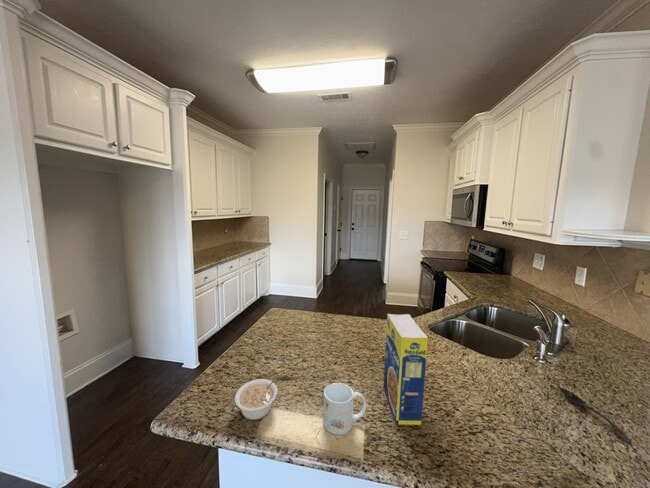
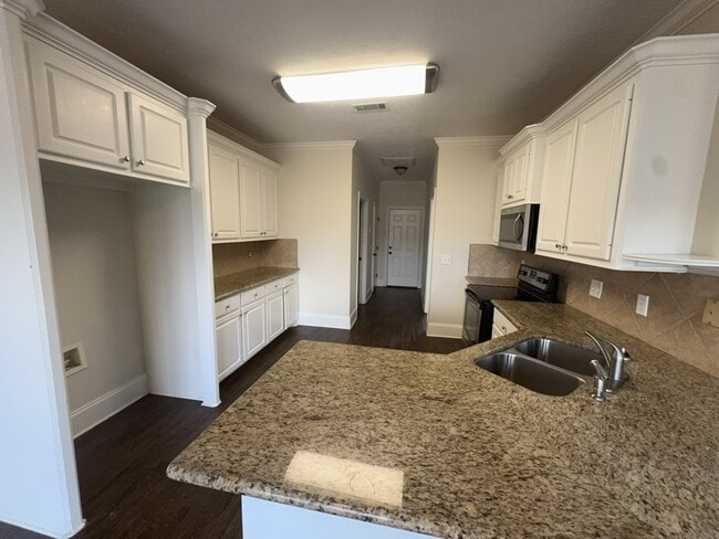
- spoon (591, 410)
- legume (257, 397)
- legume (403, 365)
- mug (345, 407)
